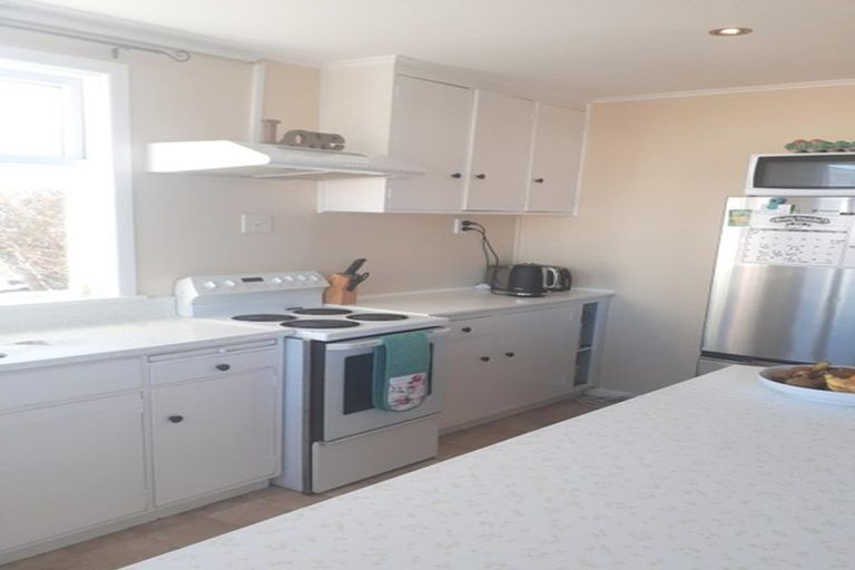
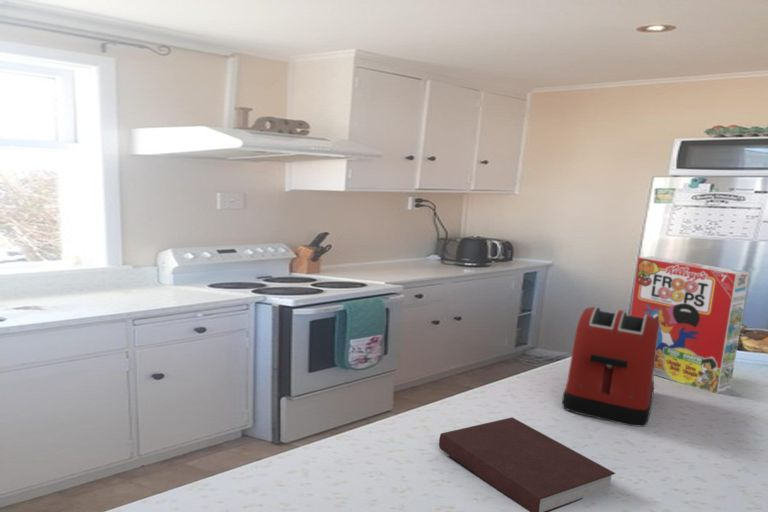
+ toaster (614, 357)
+ notebook (522, 460)
+ cereal box (682, 321)
